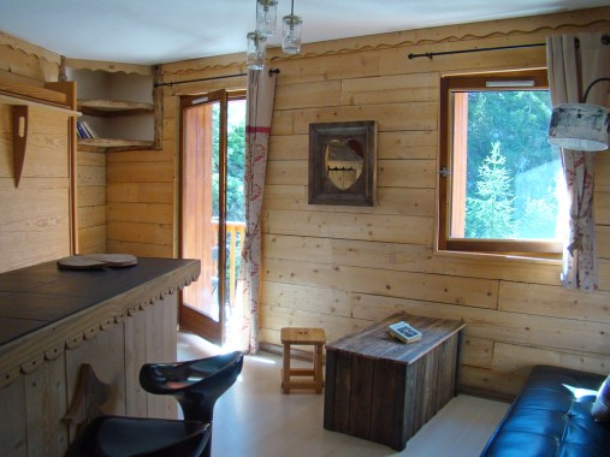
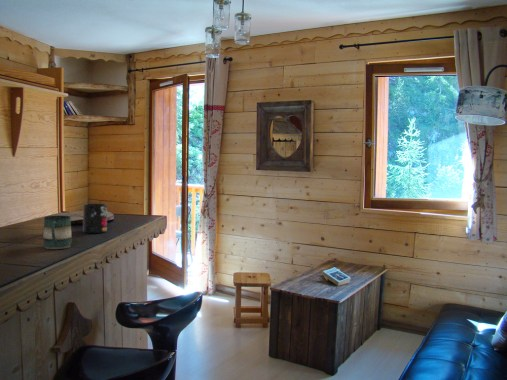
+ mug (56, 232)
+ mug (94, 218)
